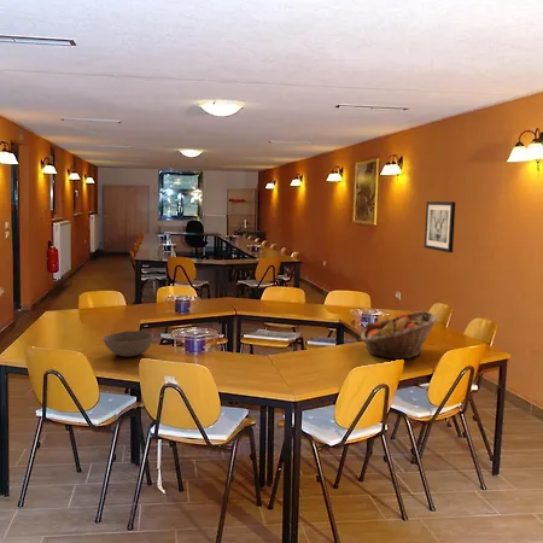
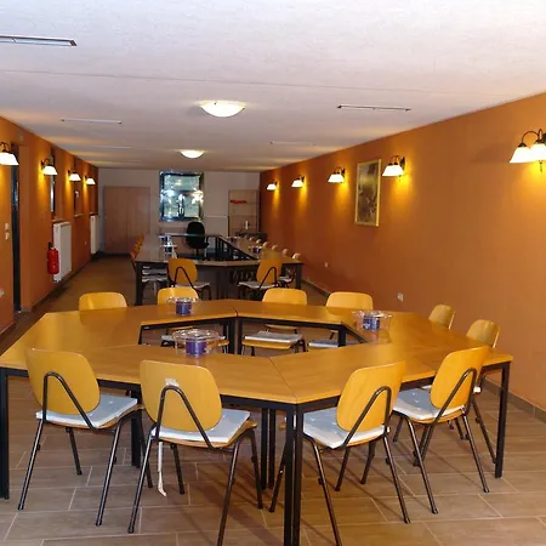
- bowl (128, 344)
- wall art (438, 226)
- fruit basket (398, 332)
